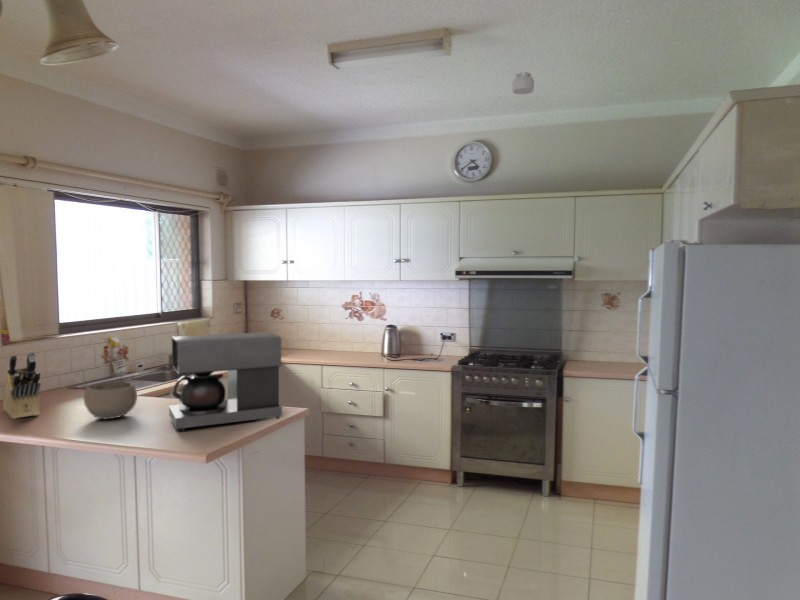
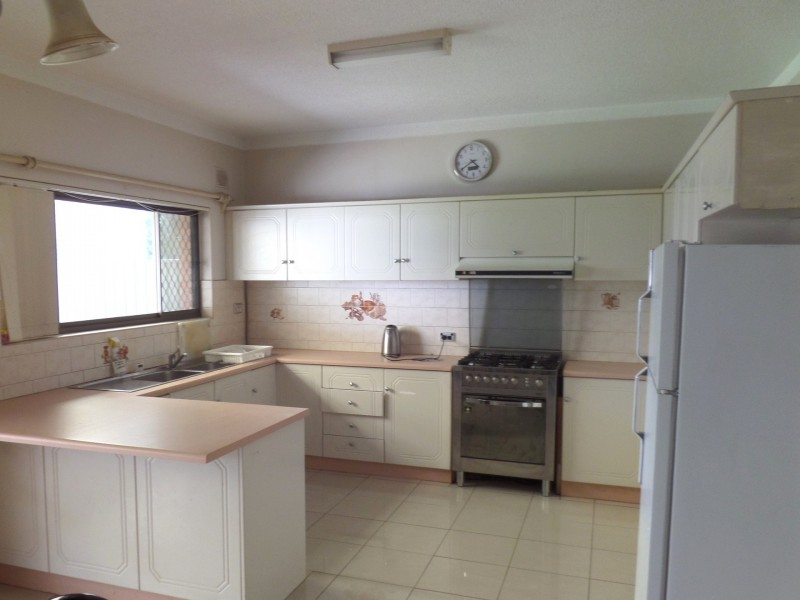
- knife block (21, 381)
- bowl (111, 401)
- smoke detector (523, 82)
- coffee maker (228, 378)
